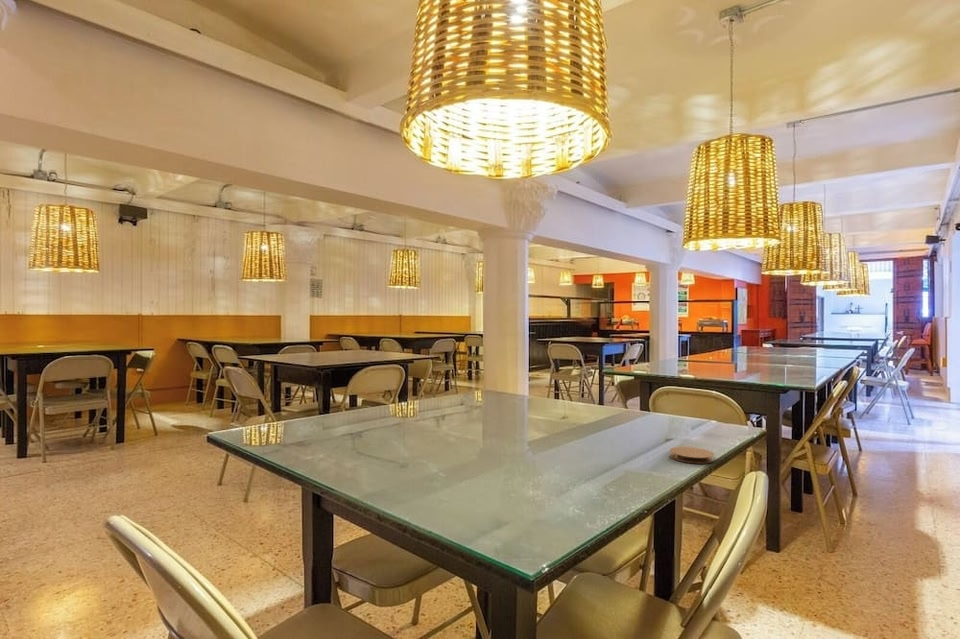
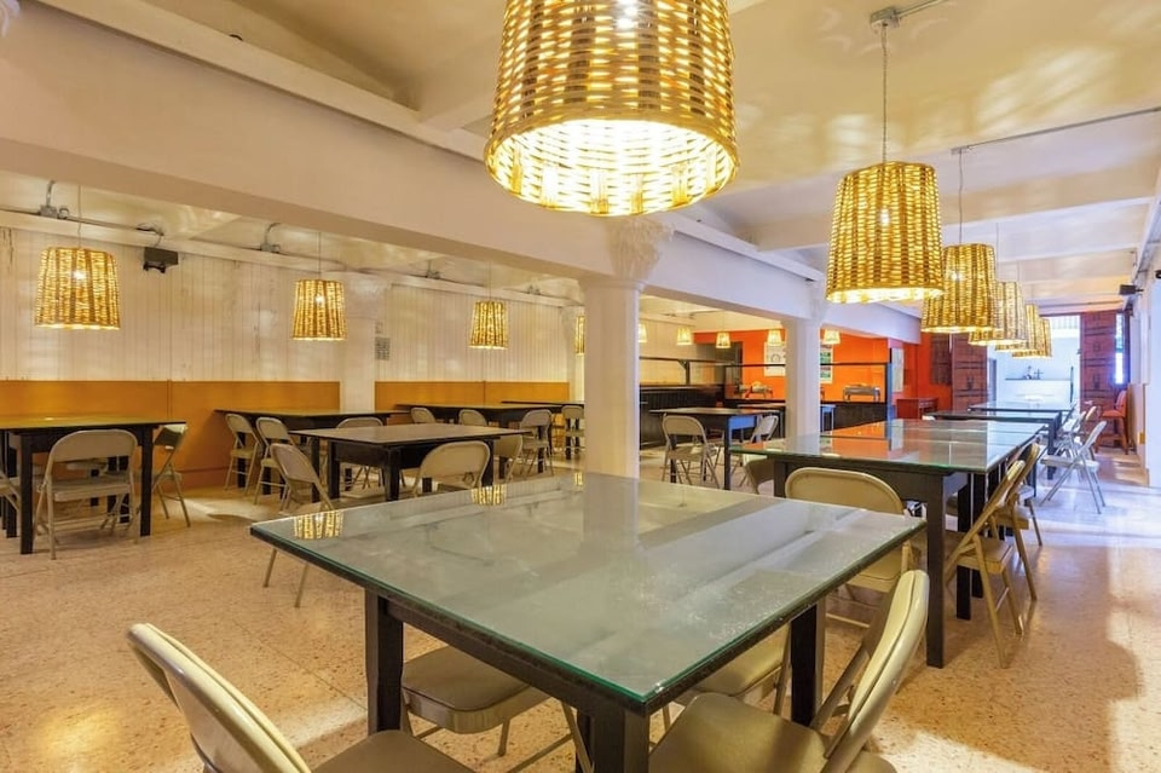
- coaster (691, 454)
